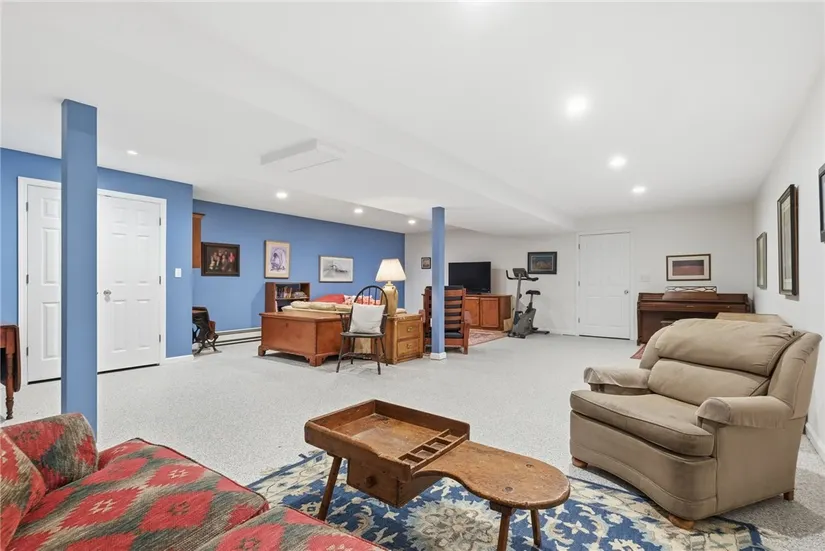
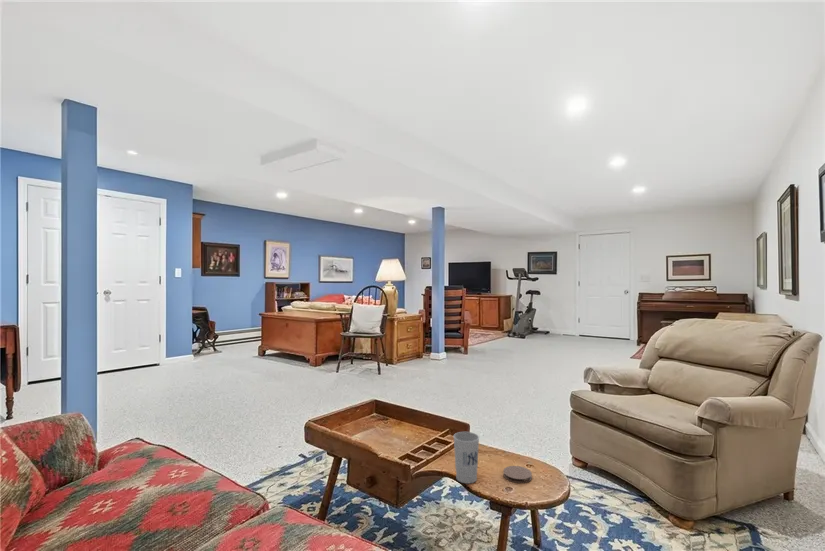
+ coaster (517, 474)
+ cup (466, 457)
